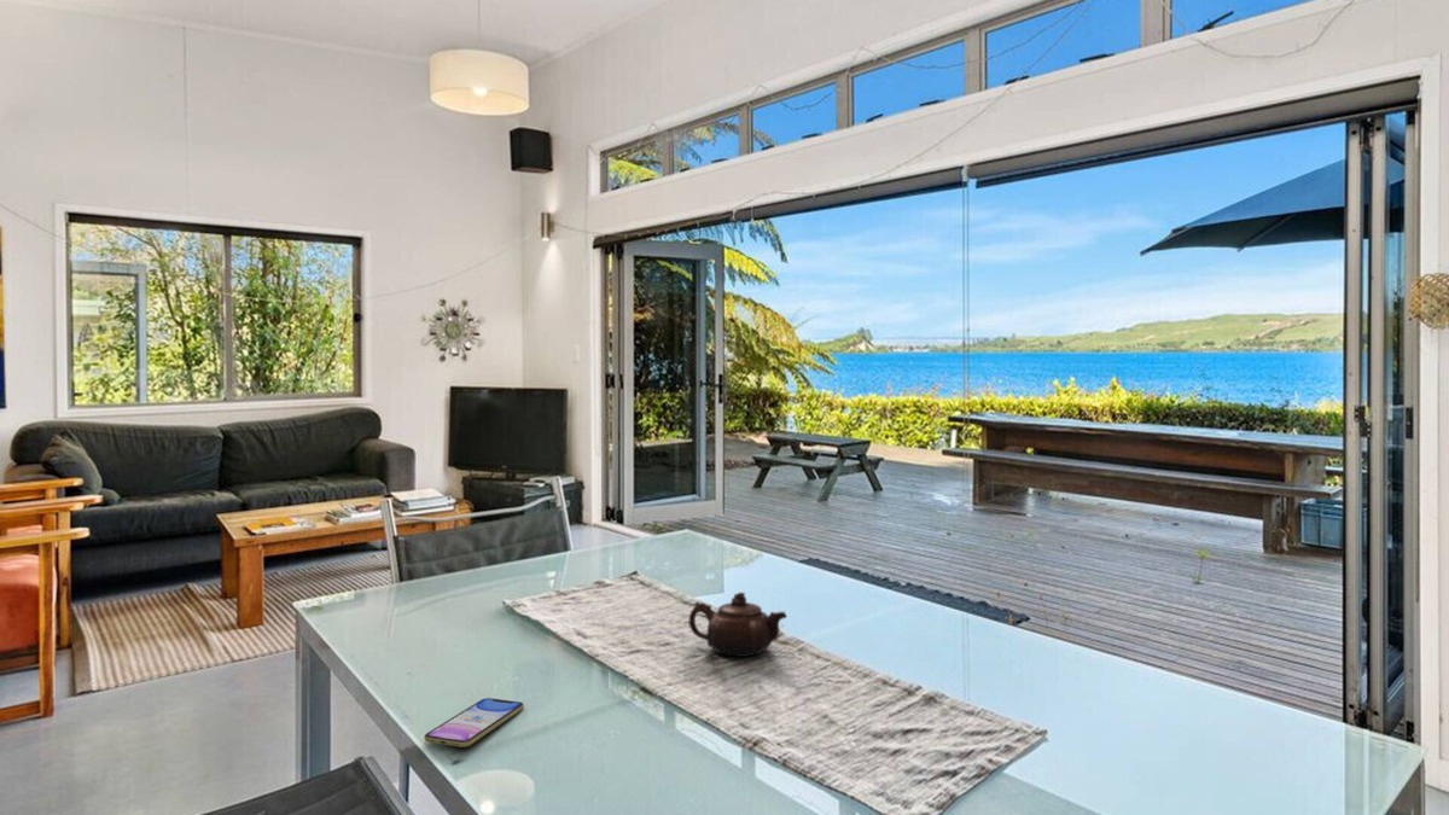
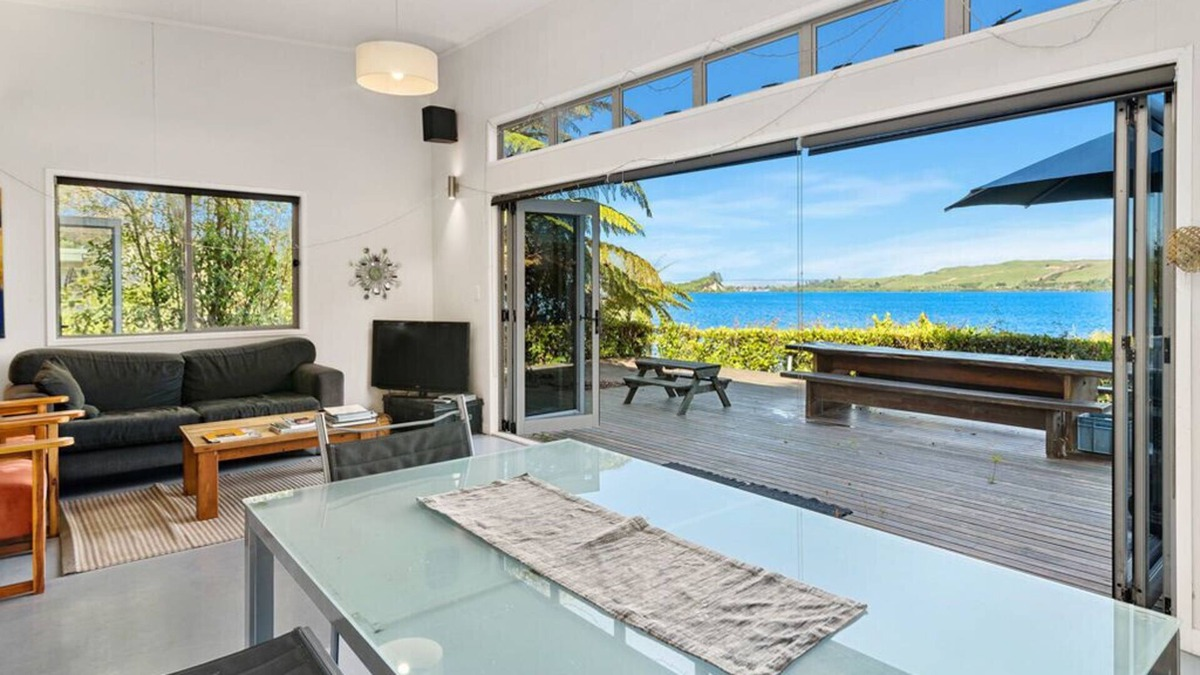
- smartphone (476, 721)
- teapot (737, 619)
